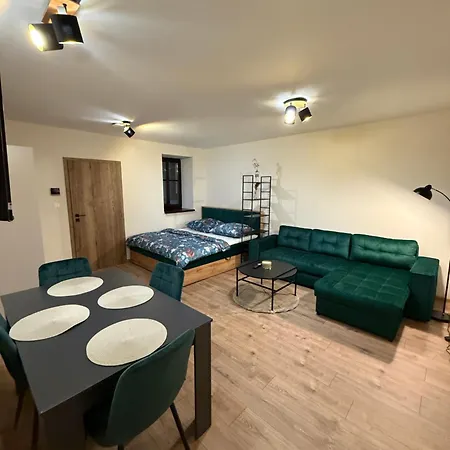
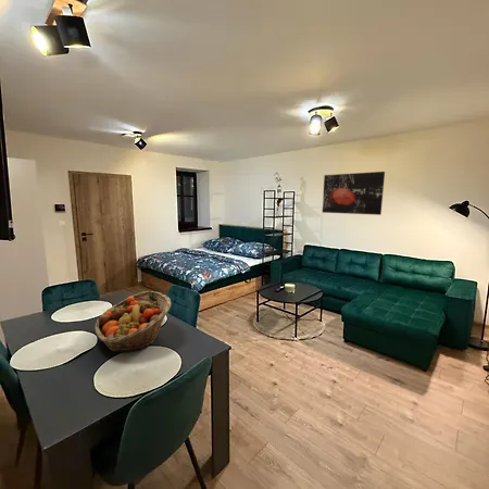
+ wall art (350, 193)
+ fruit basket (134, 318)
